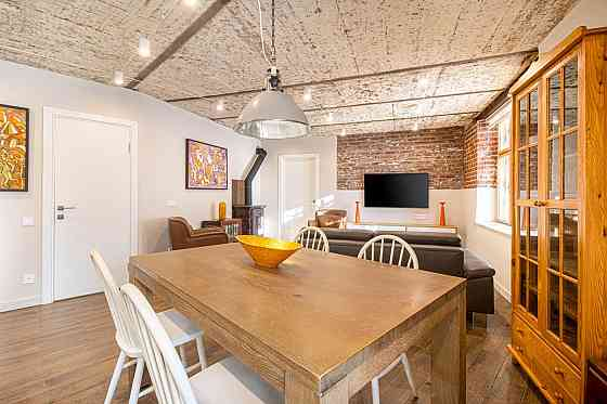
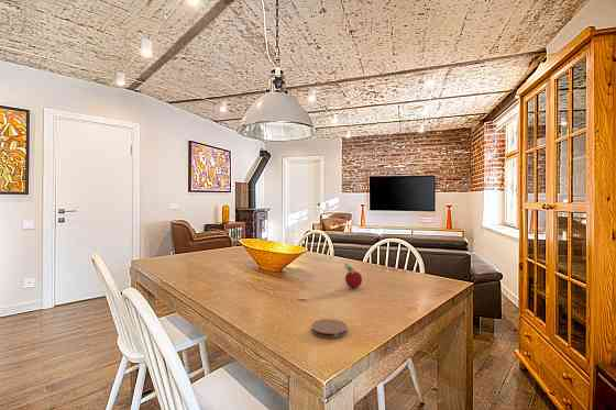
+ coaster (329, 328)
+ fruit (351, 275)
